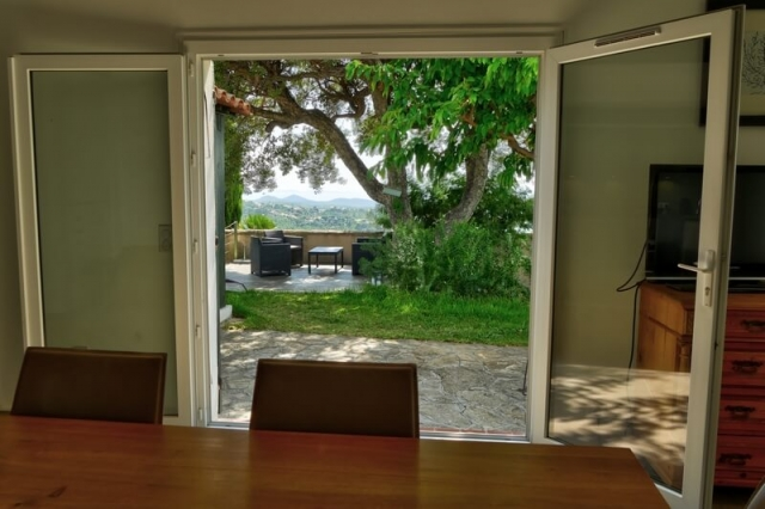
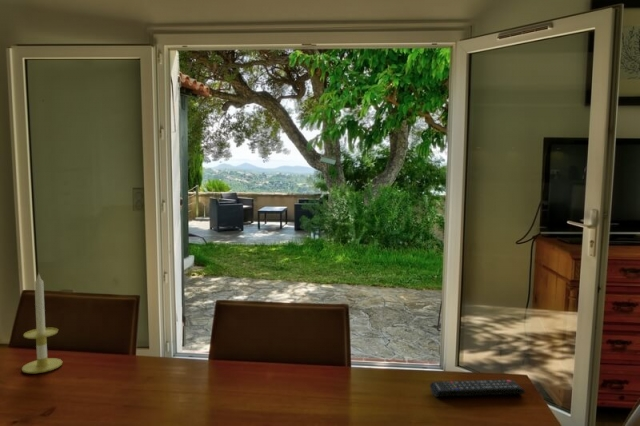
+ candle (40, 319)
+ remote control (476, 388)
